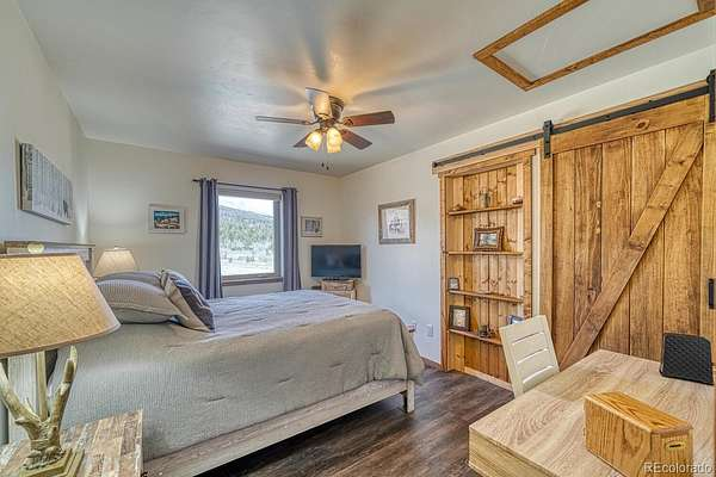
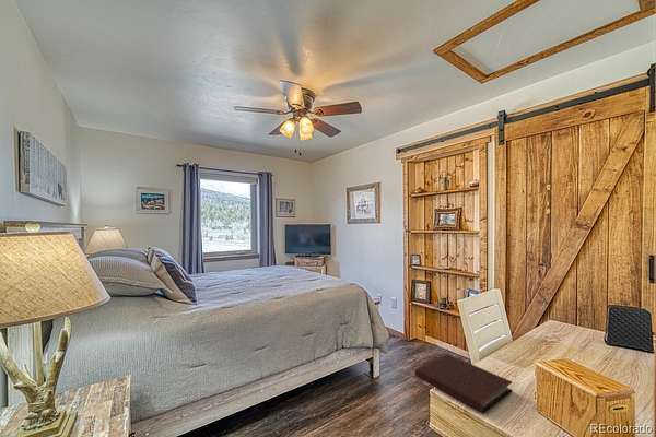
+ notebook (461, 379)
